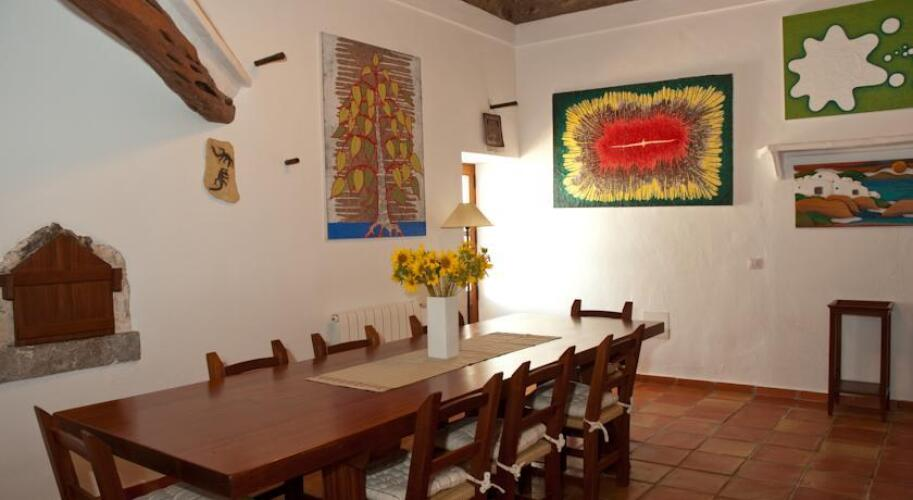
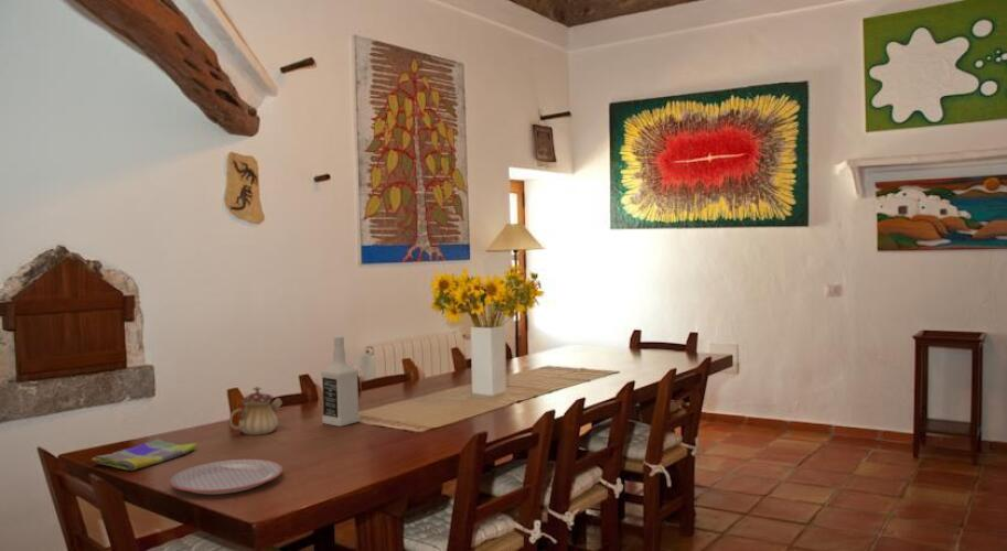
+ plate (227, 477)
+ vodka (340, 379)
+ dish towel (146, 453)
+ teapot (255, 409)
